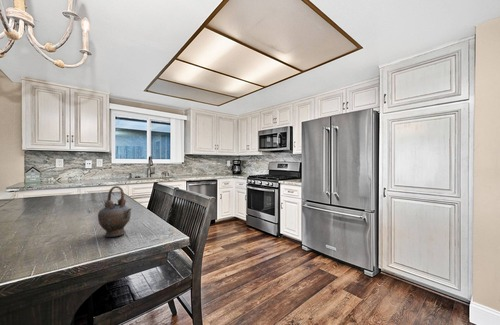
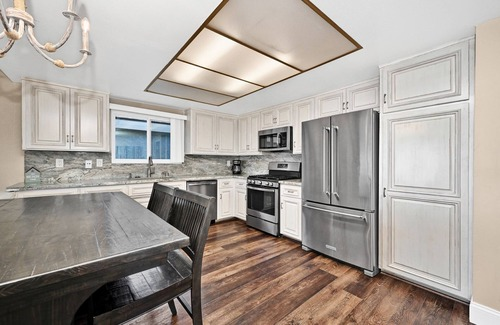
- teapot (117, 210)
